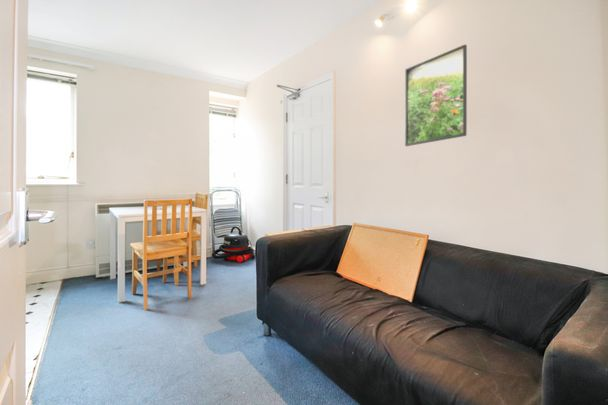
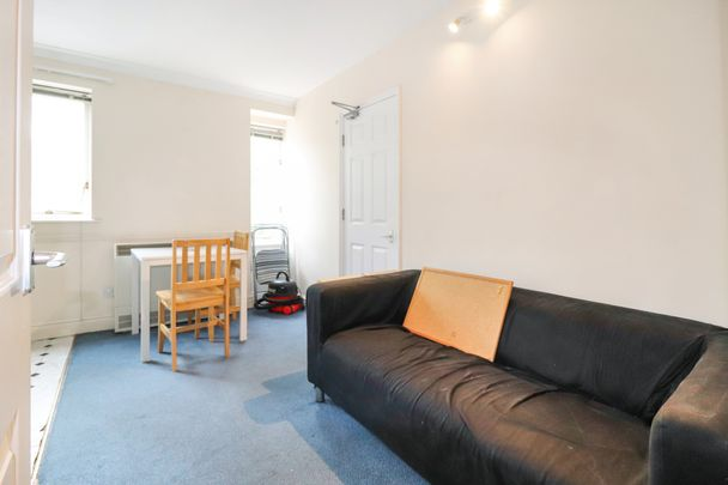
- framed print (433, 99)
